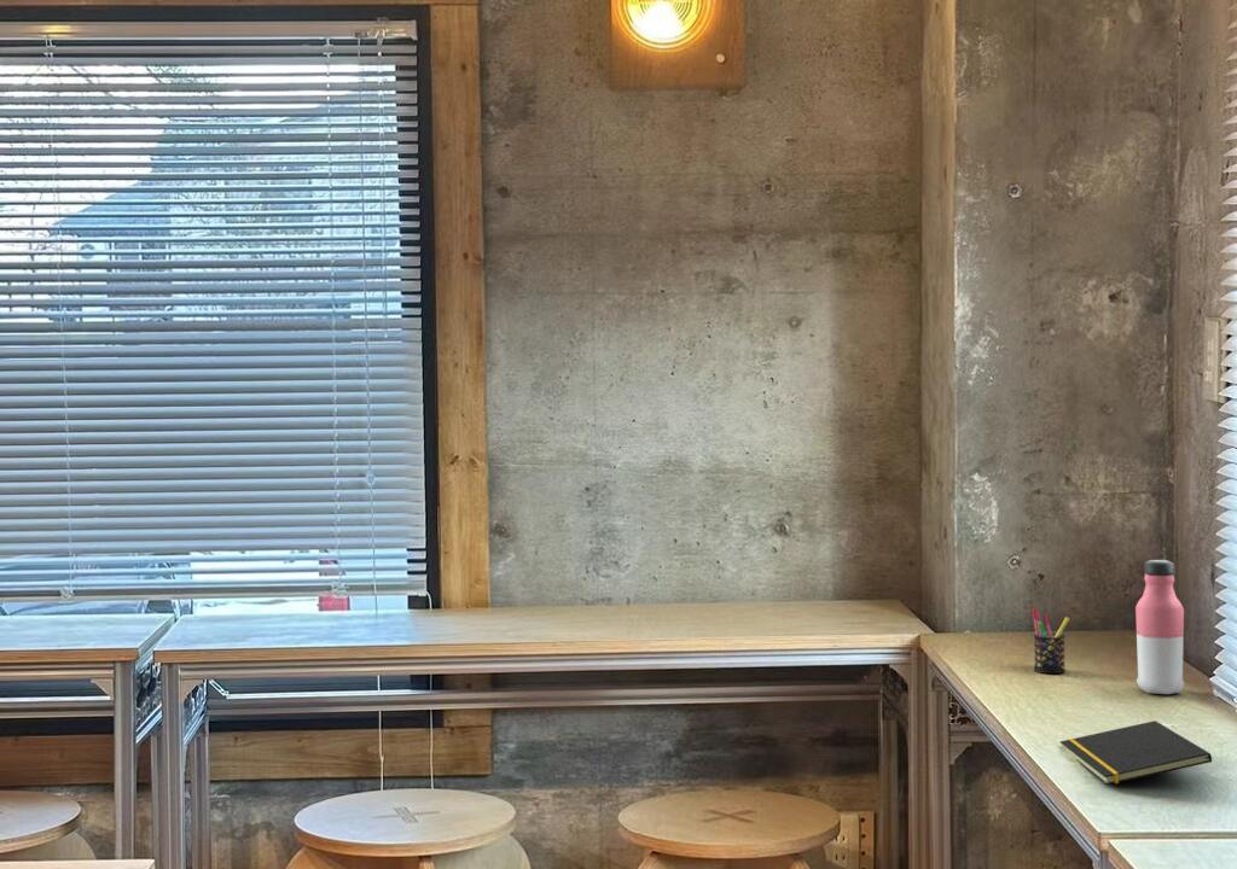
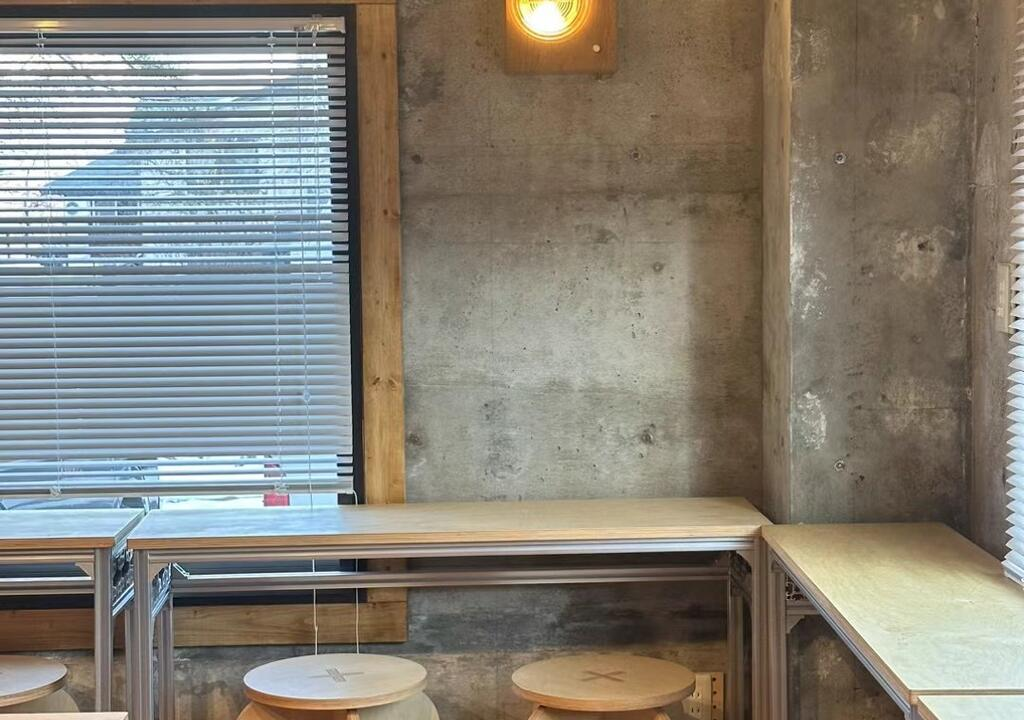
- water bottle (1160, 625)
- notepad (1132, 751)
- pen holder (1046, 640)
